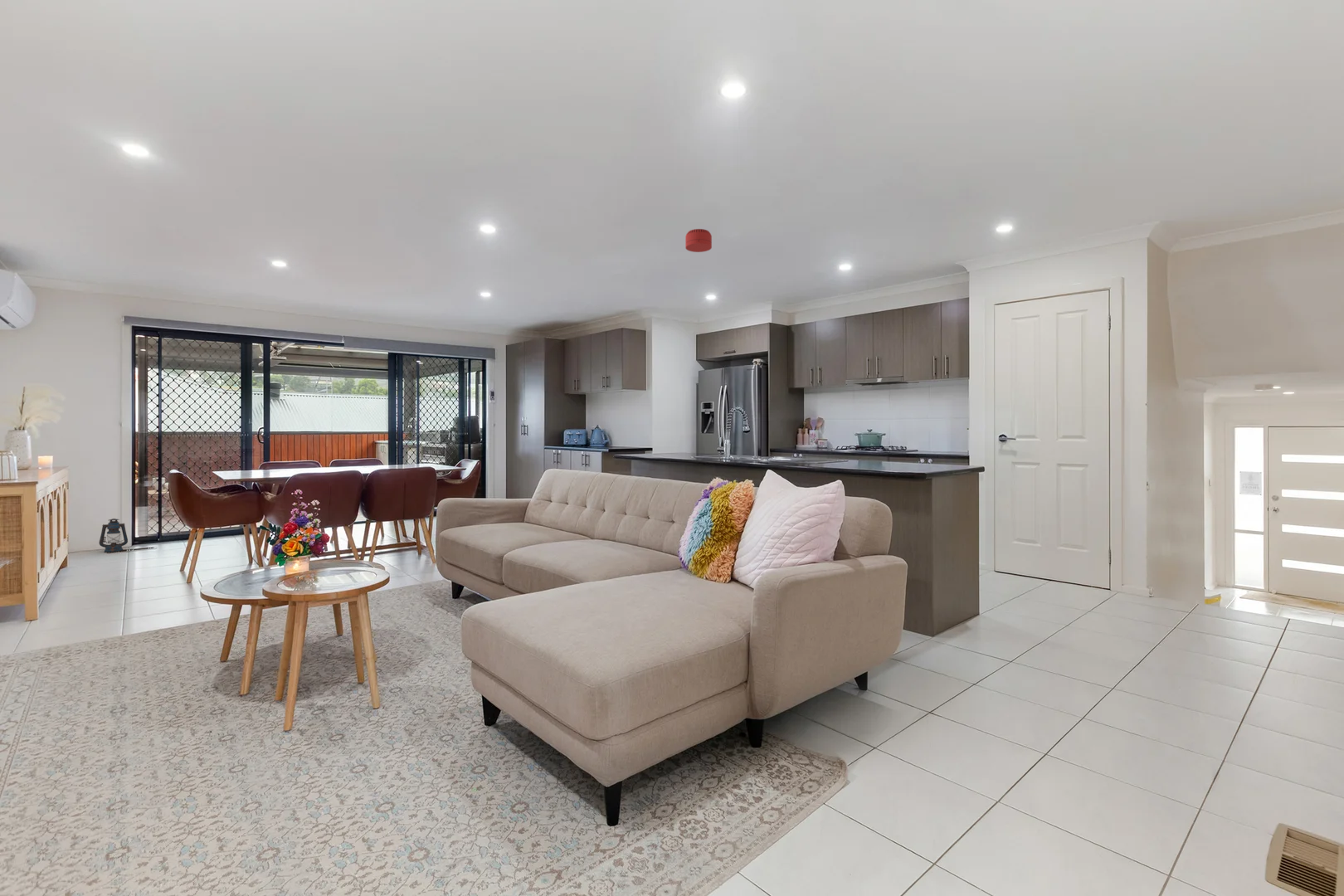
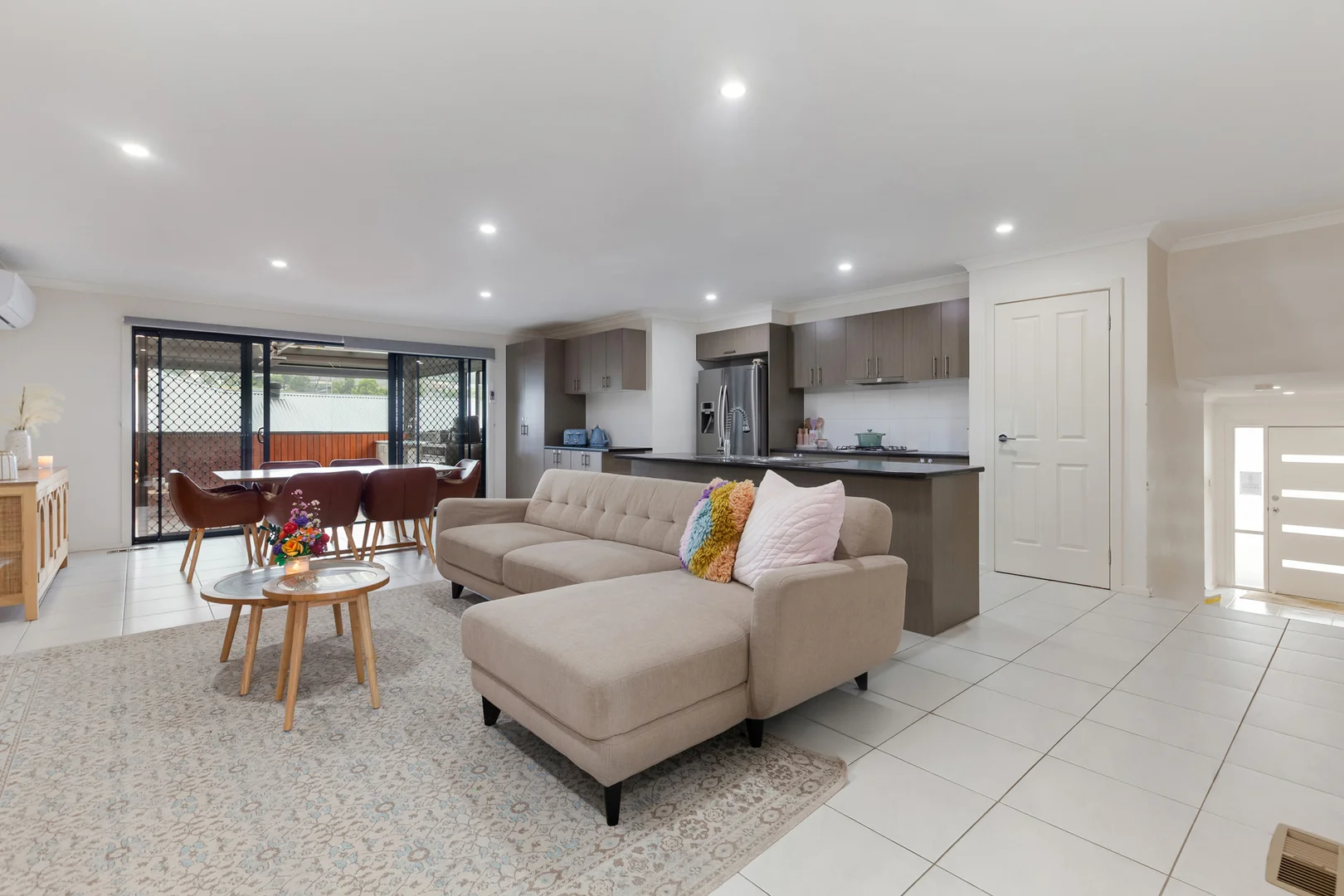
- smoke detector (699, 240)
- lantern (114, 534)
